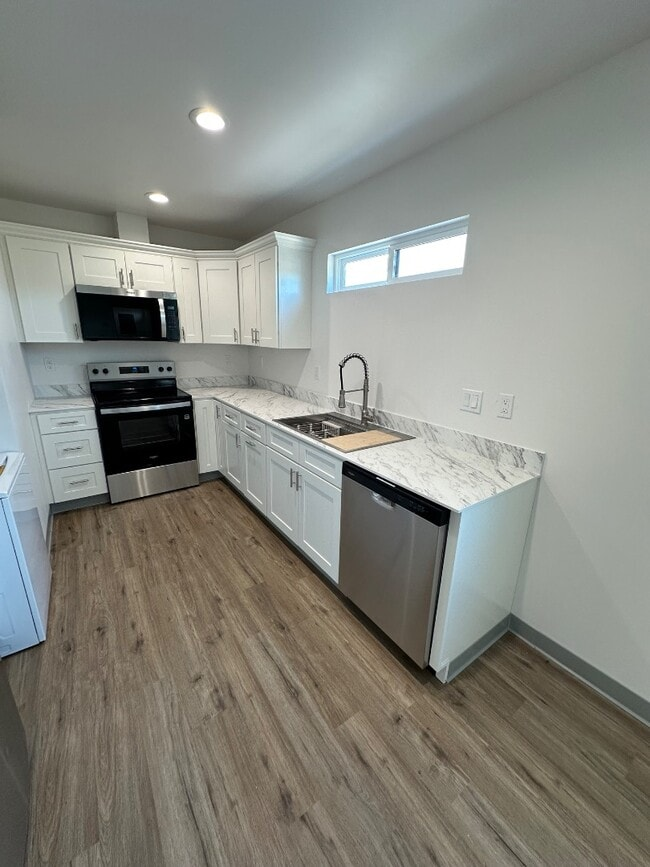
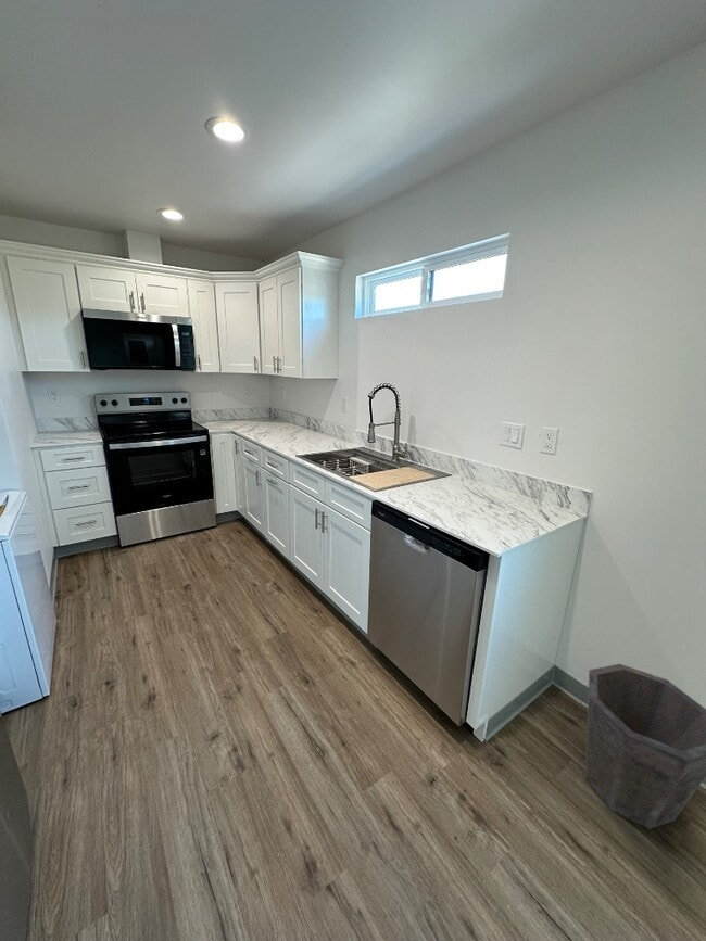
+ waste bin (636, 746)
